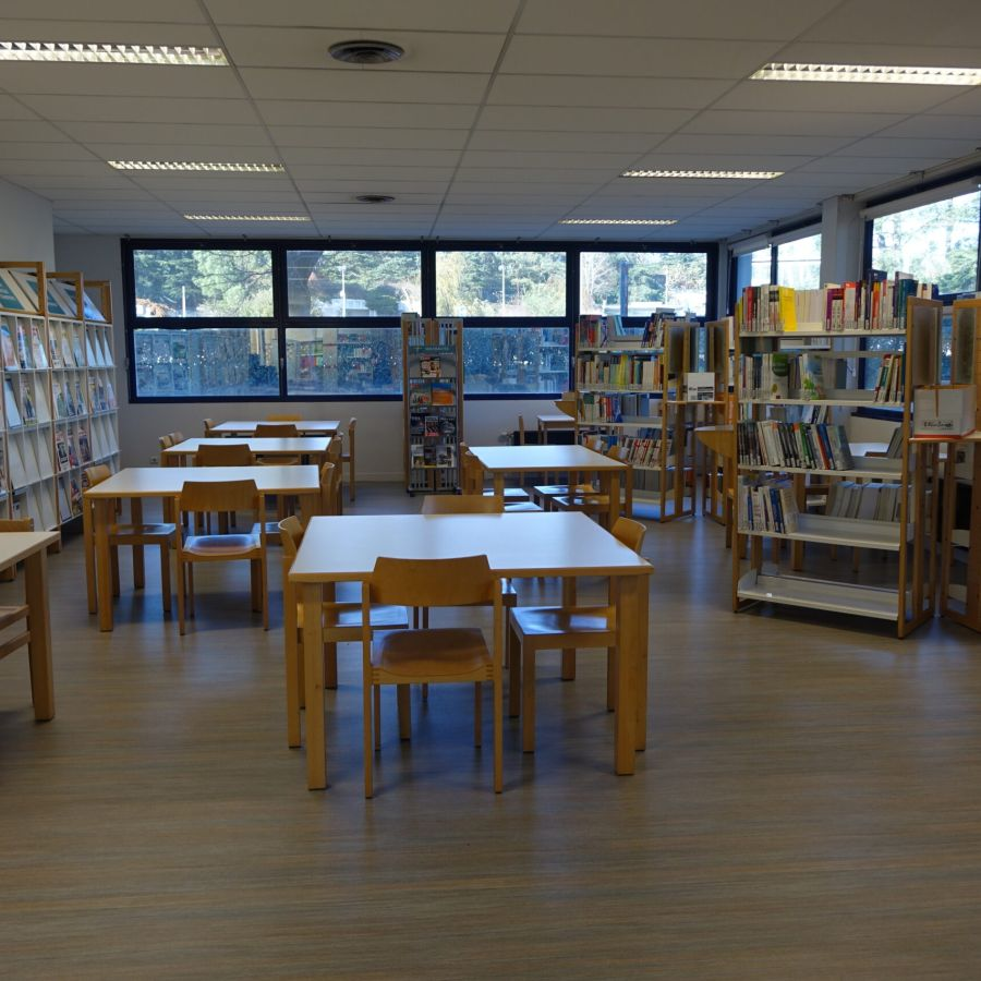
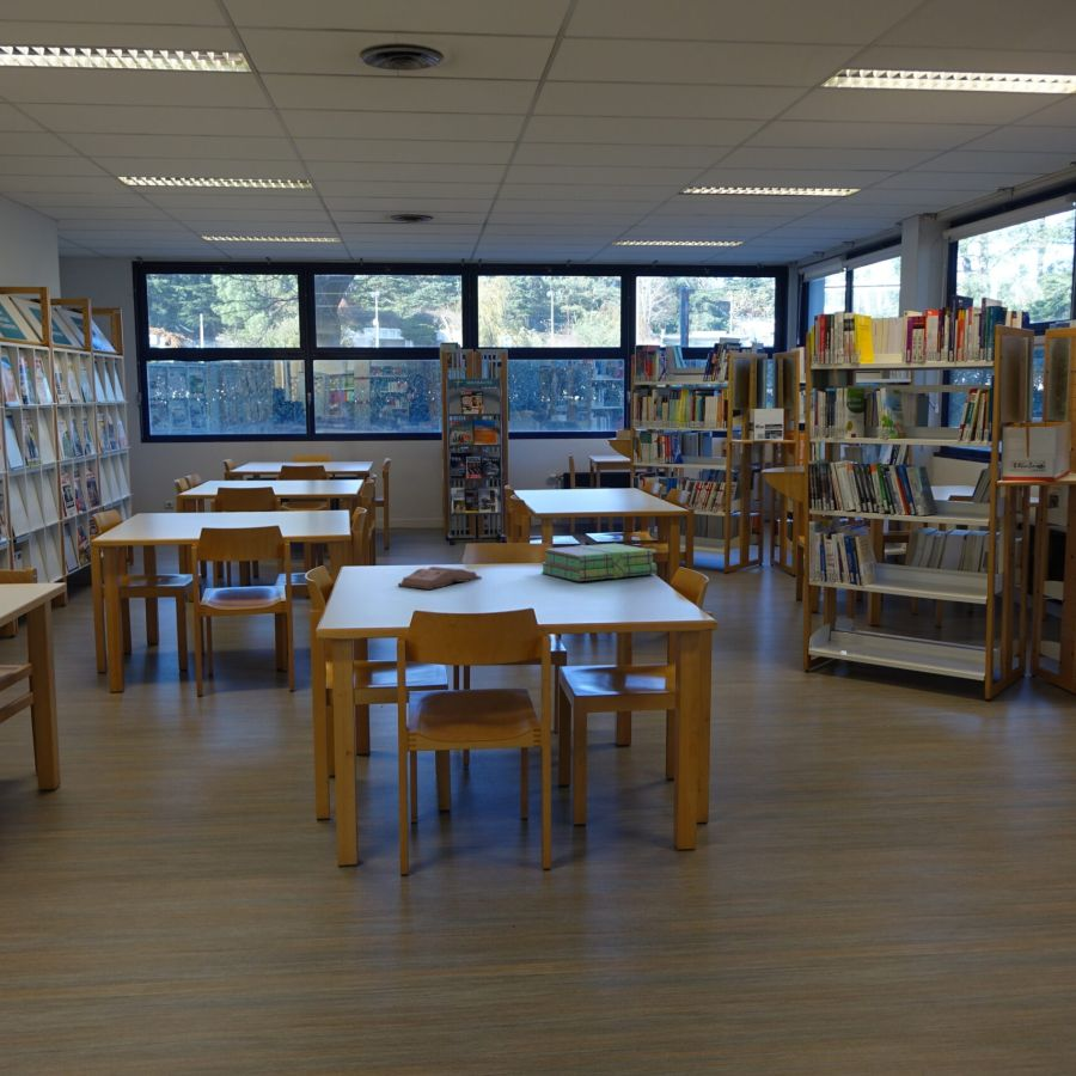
+ hardback book (440, 575)
+ stack of books (598, 561)
